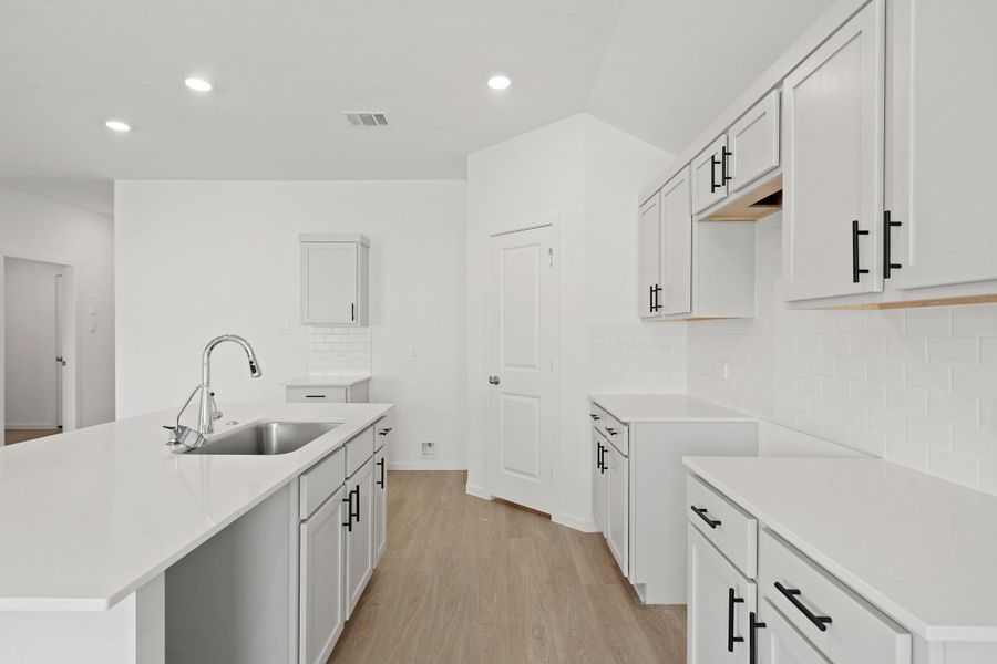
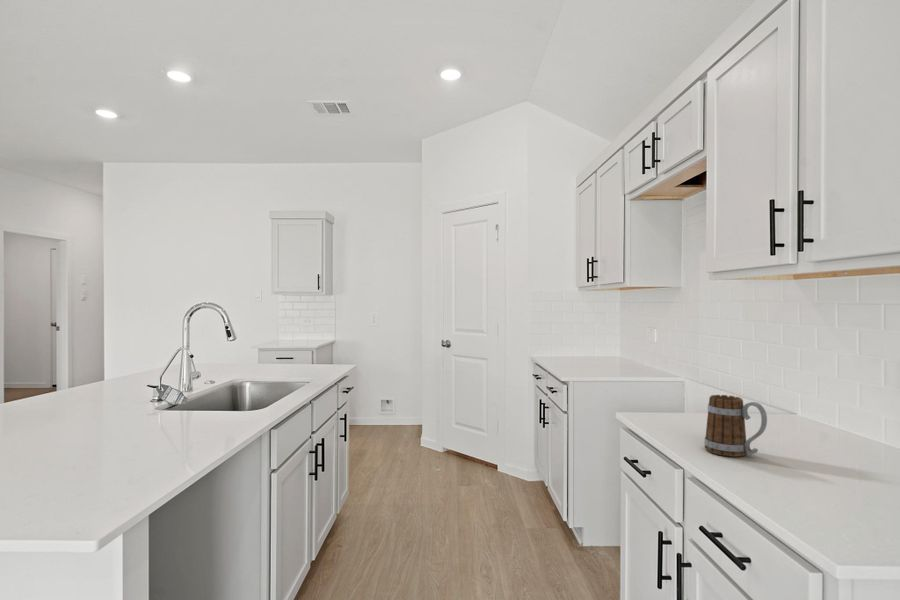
+ mug (734, 426)
